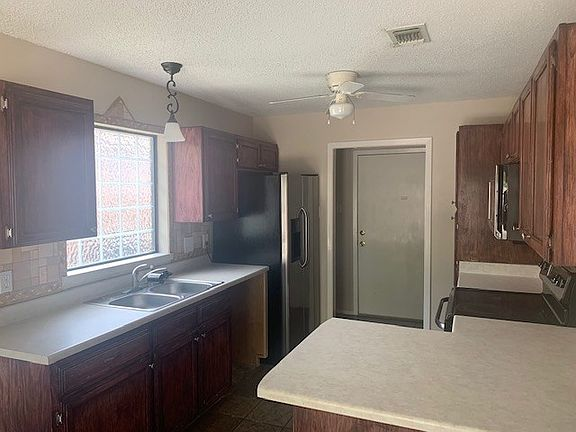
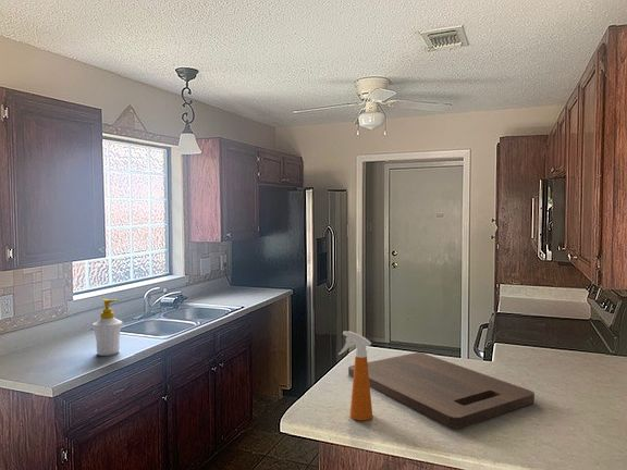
+ spray bottle (355, 373)
+ cutting board (433, 382)
+ soap bottle (107, 326)
